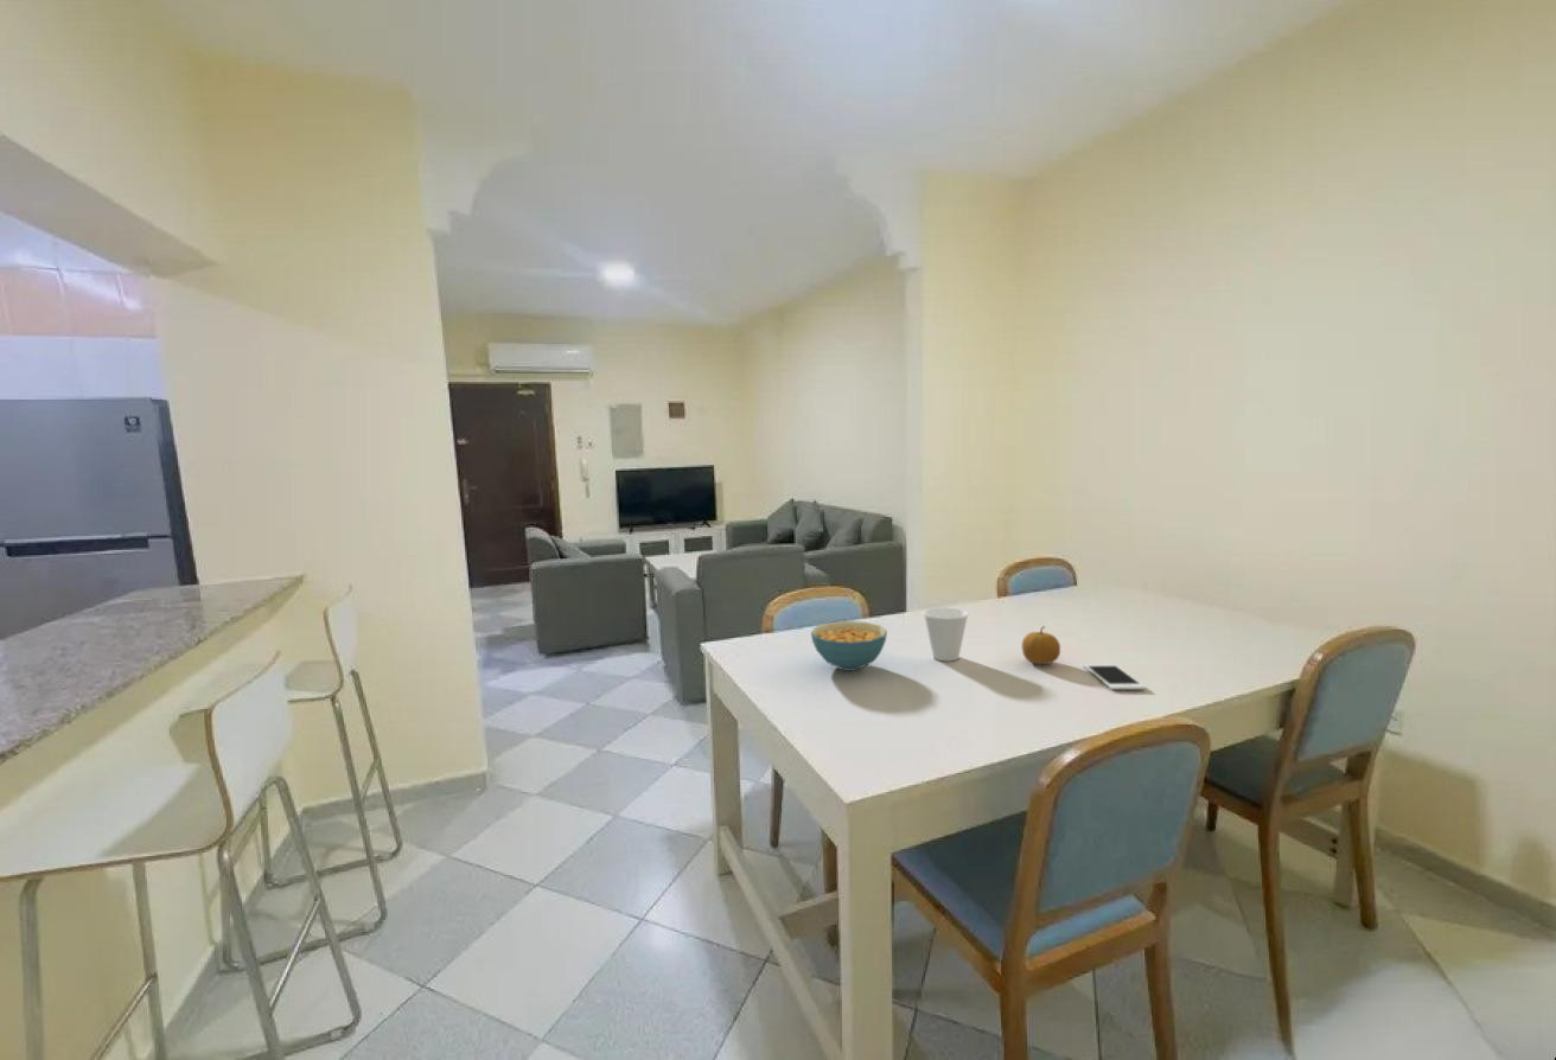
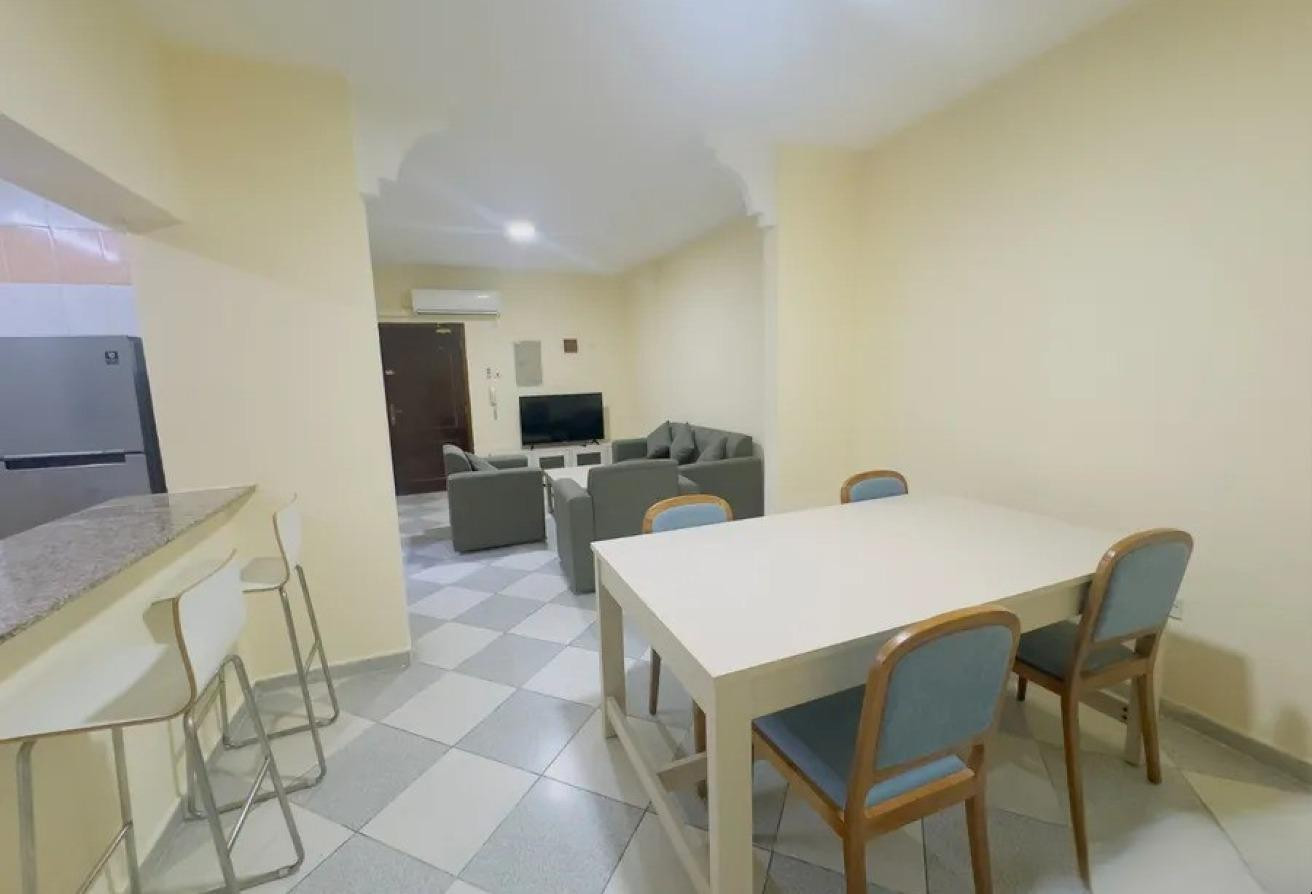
- cell phone (1112, 676)
- cereal bowl (849, 649)
- cup (945, 634)
- fruit (1040, 644)
